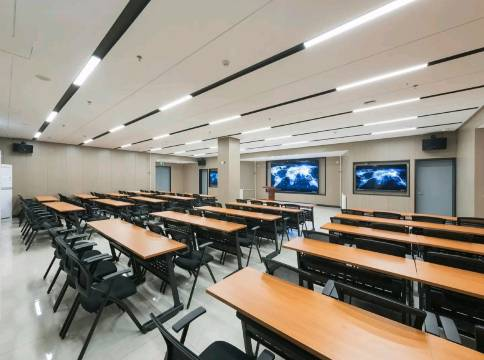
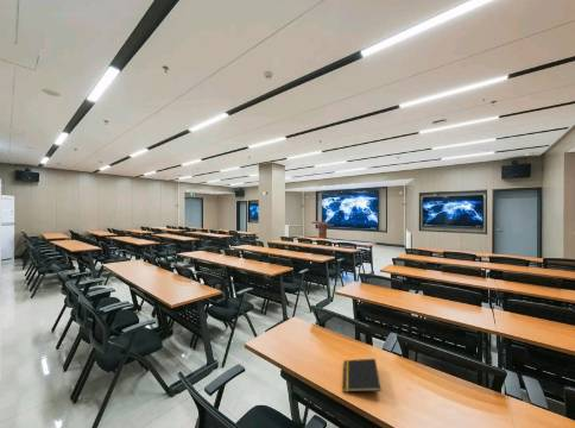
+ notepad (360, 373)
